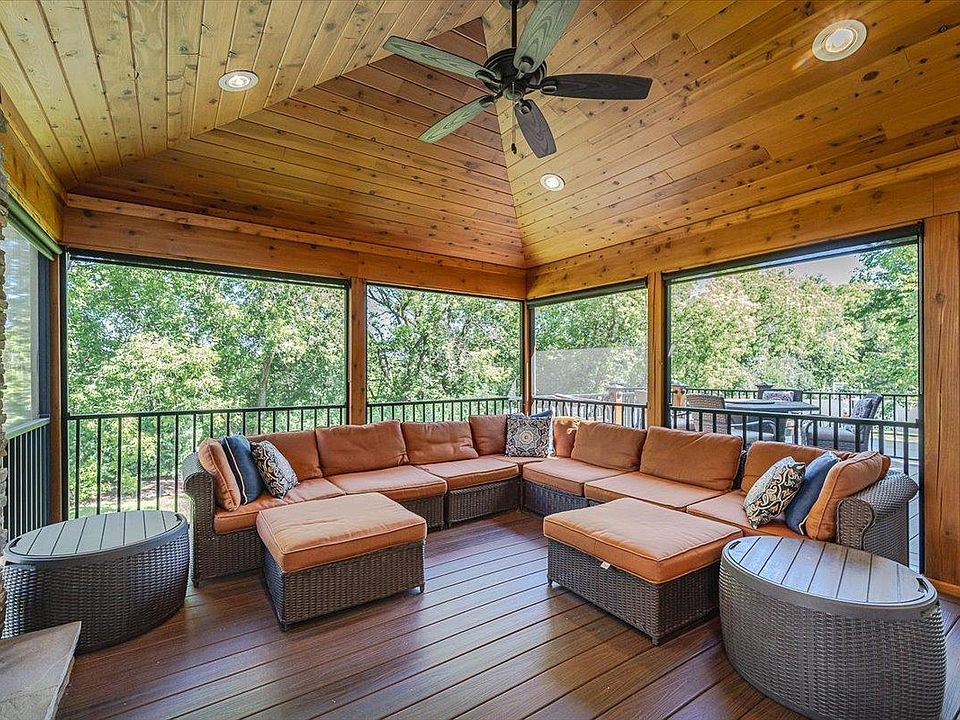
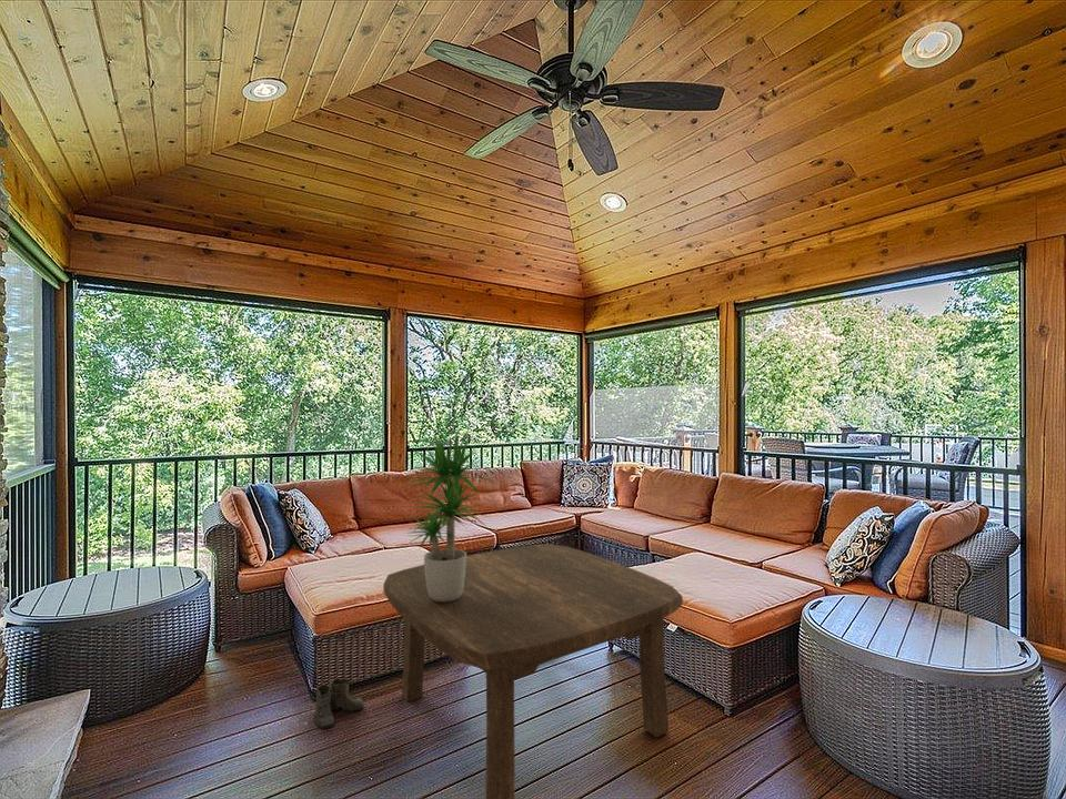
+ boots (334, 700)
+ coffee table (526, 647)
+ potted plant (451, 514)
